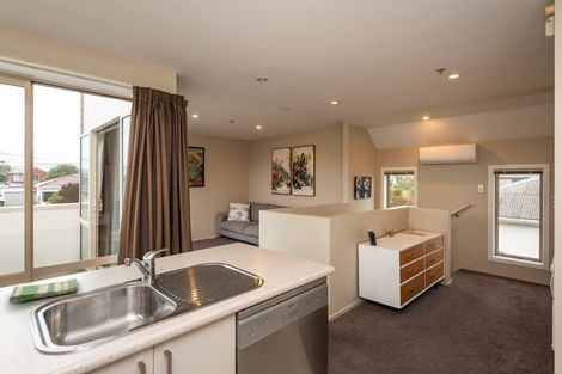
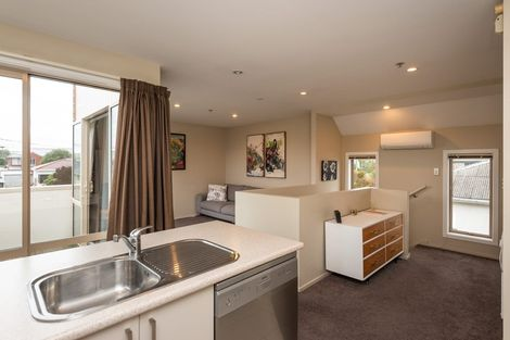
- dish towel (45, 288)
